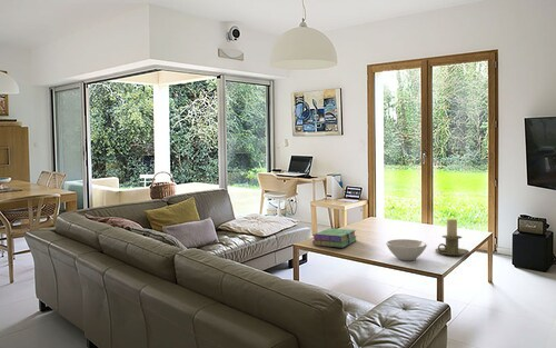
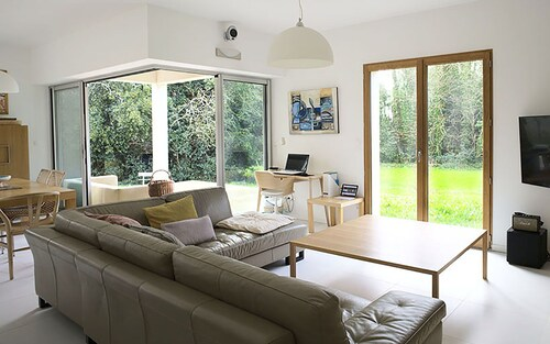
- candle holder (451, 236)
- stack of books (335, 237)
- bowl (406, 250)
